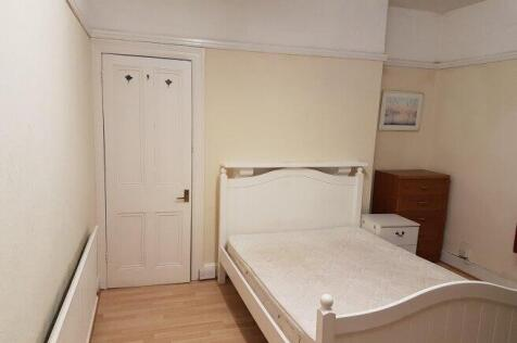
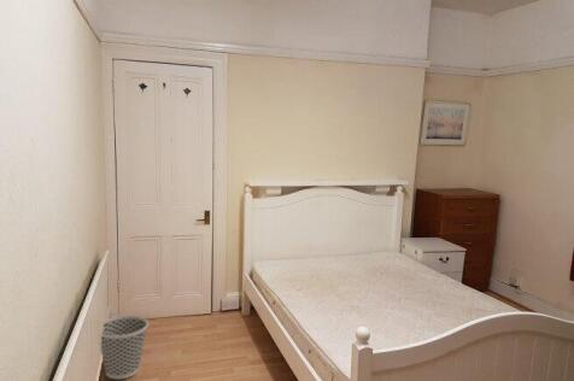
+ wastebasket (122, 347)
